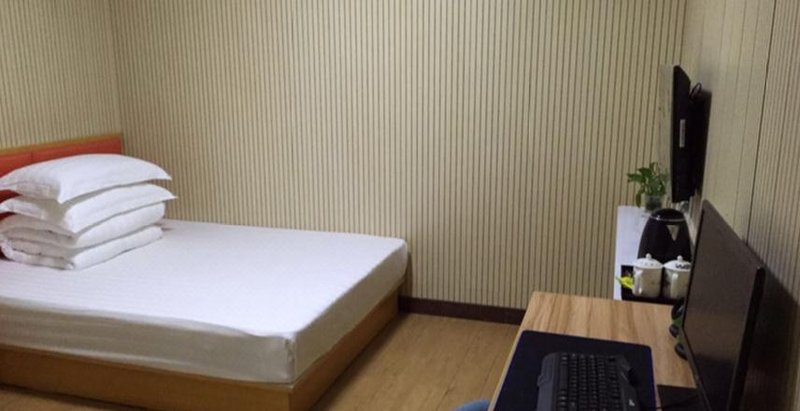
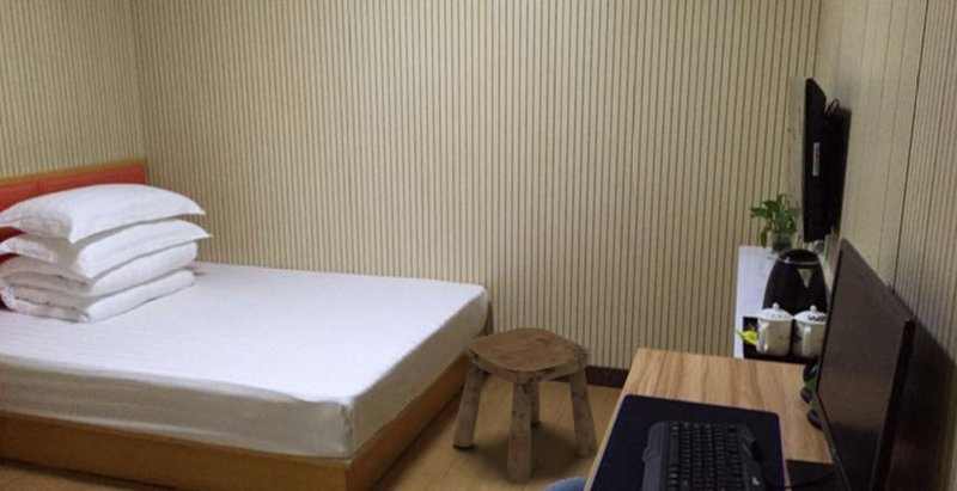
+ stool (525, 398)
